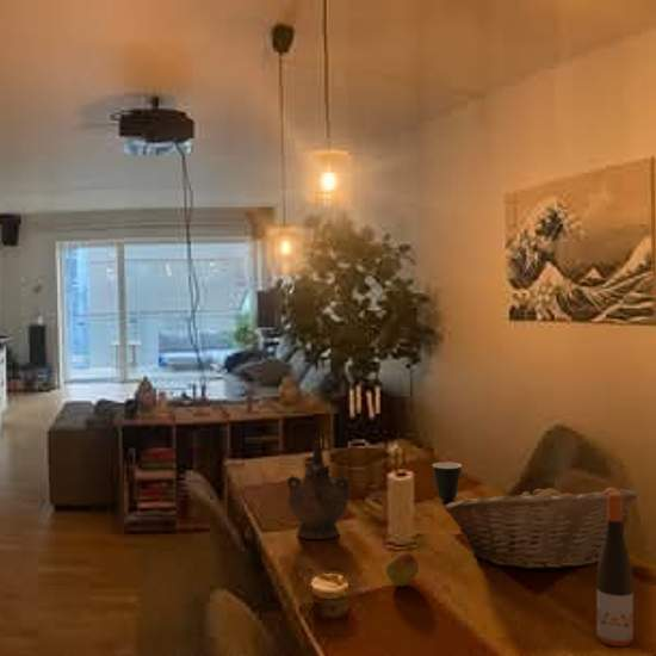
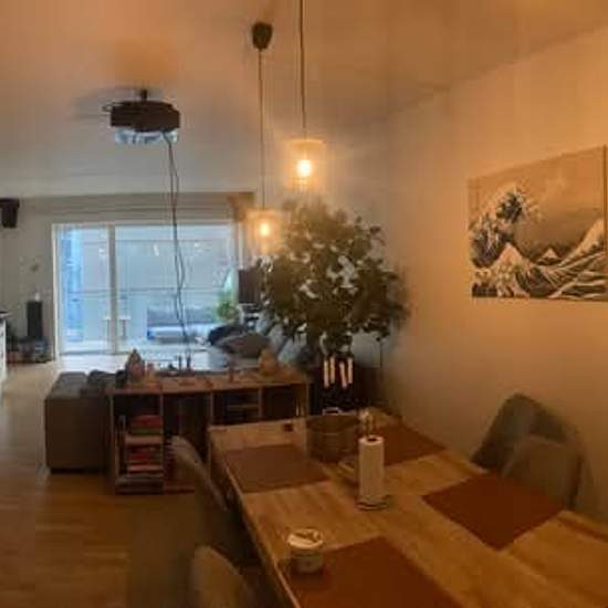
- apple (402, 568)
- fruit basket (539, 516)
- mug (445, 482)
- wine bottle (614, 567)
- ceremonial vessel (316, 488)
